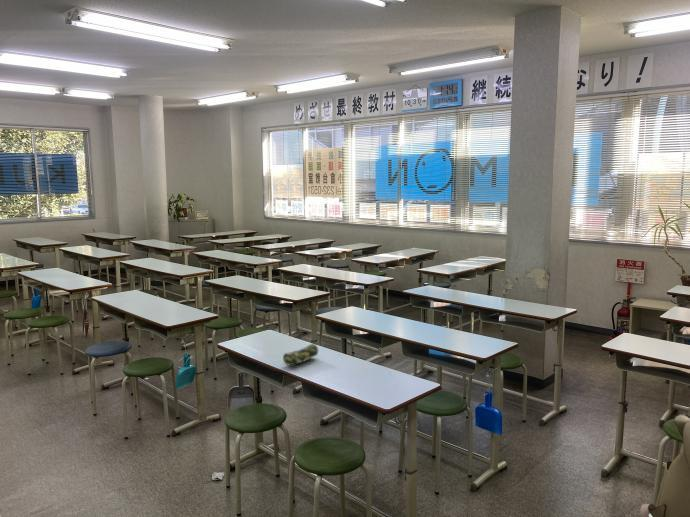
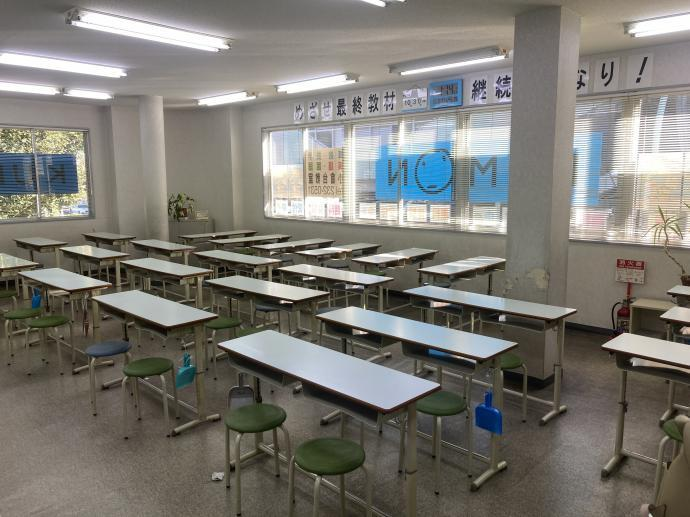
- pencil case (300, 355)
